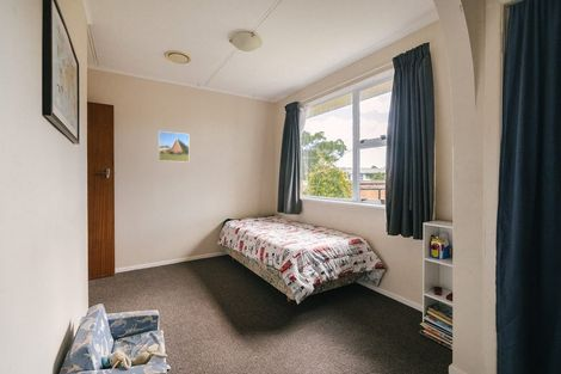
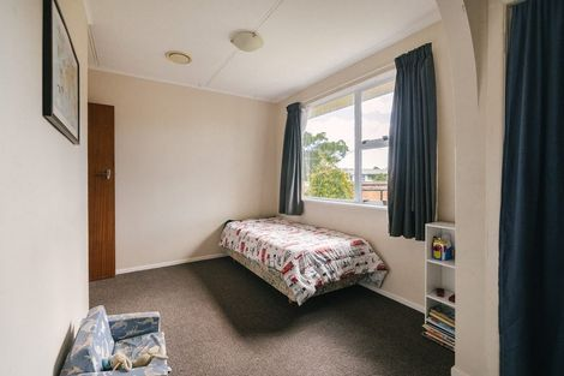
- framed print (173, 147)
